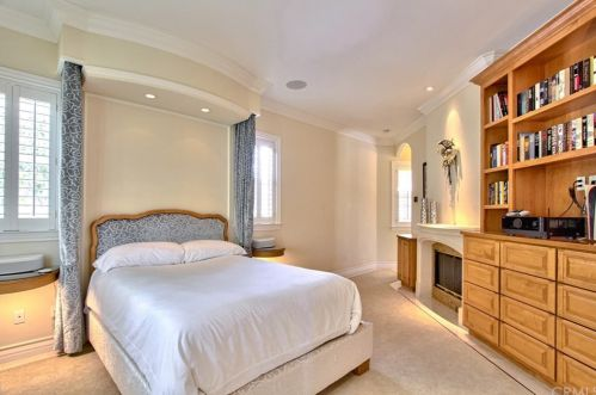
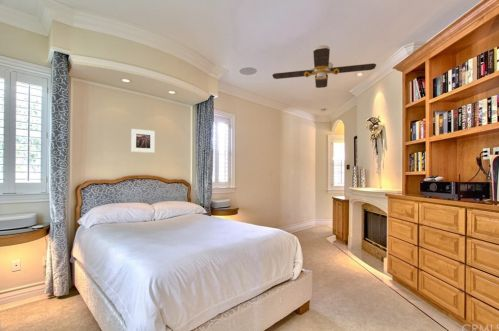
+ ceiling fan (321, 63)
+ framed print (143, 141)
